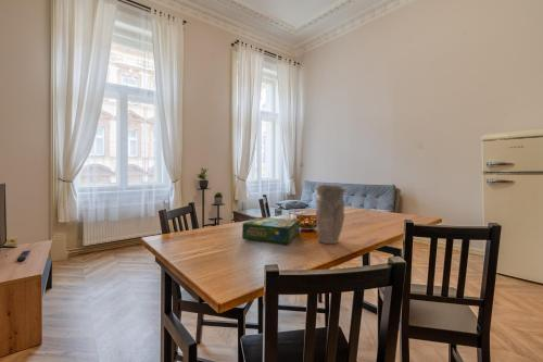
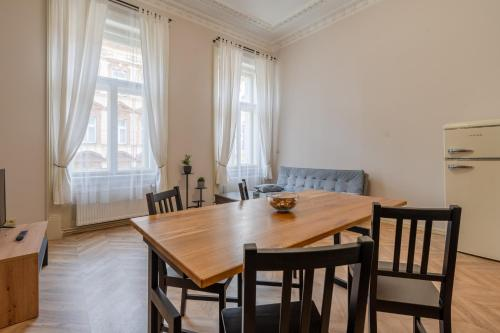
- board game (272, 228)
- vase (329, 213)
